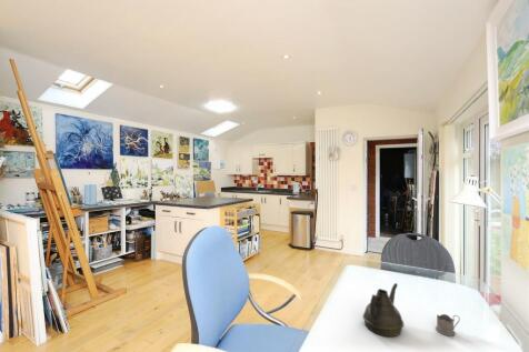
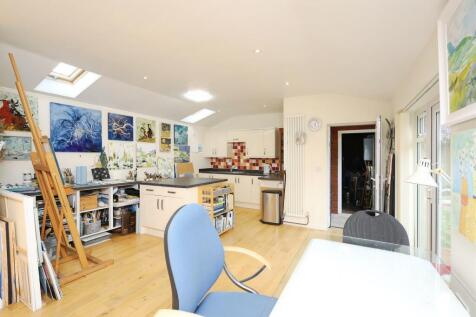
- teapot (386, 305)
- tea glass holder (447, 320)
